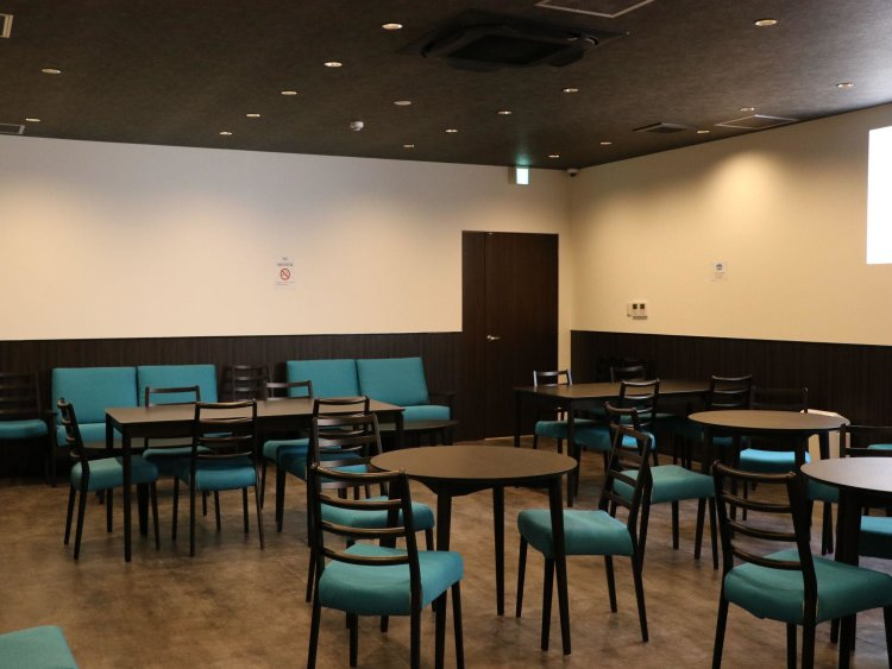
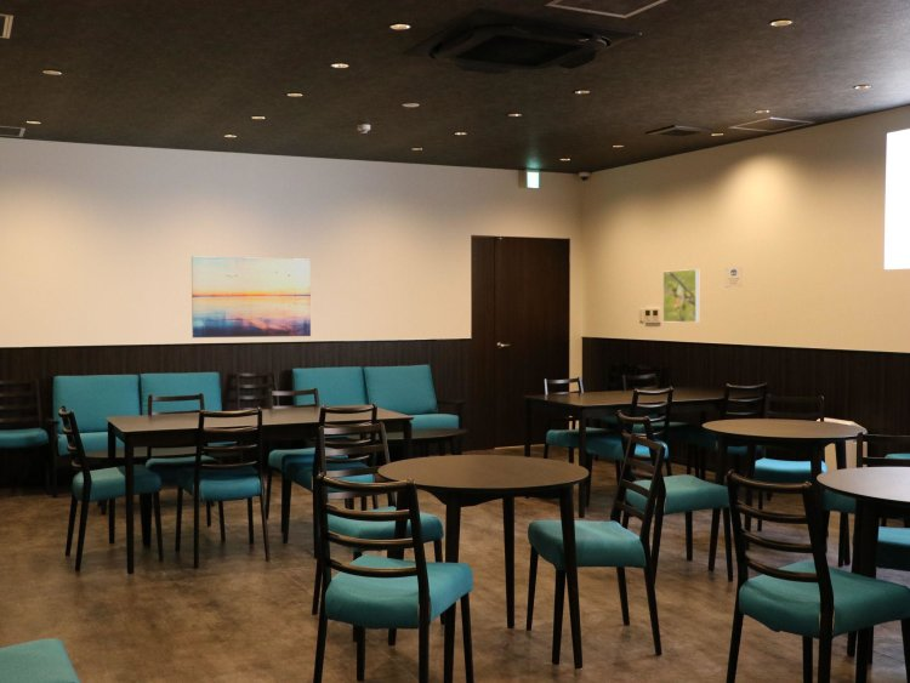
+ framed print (679, 296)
+ wall art (252, 297)
